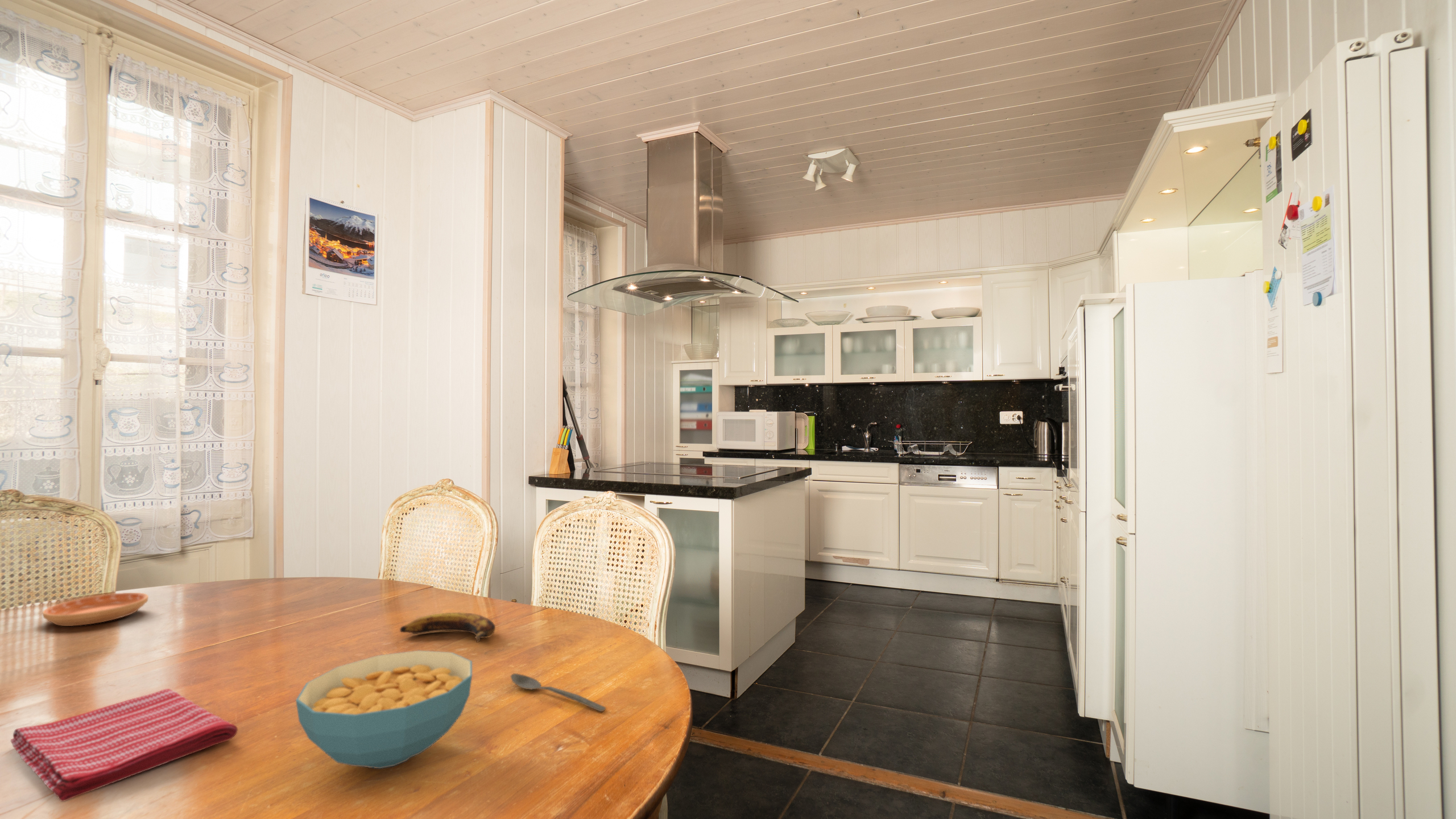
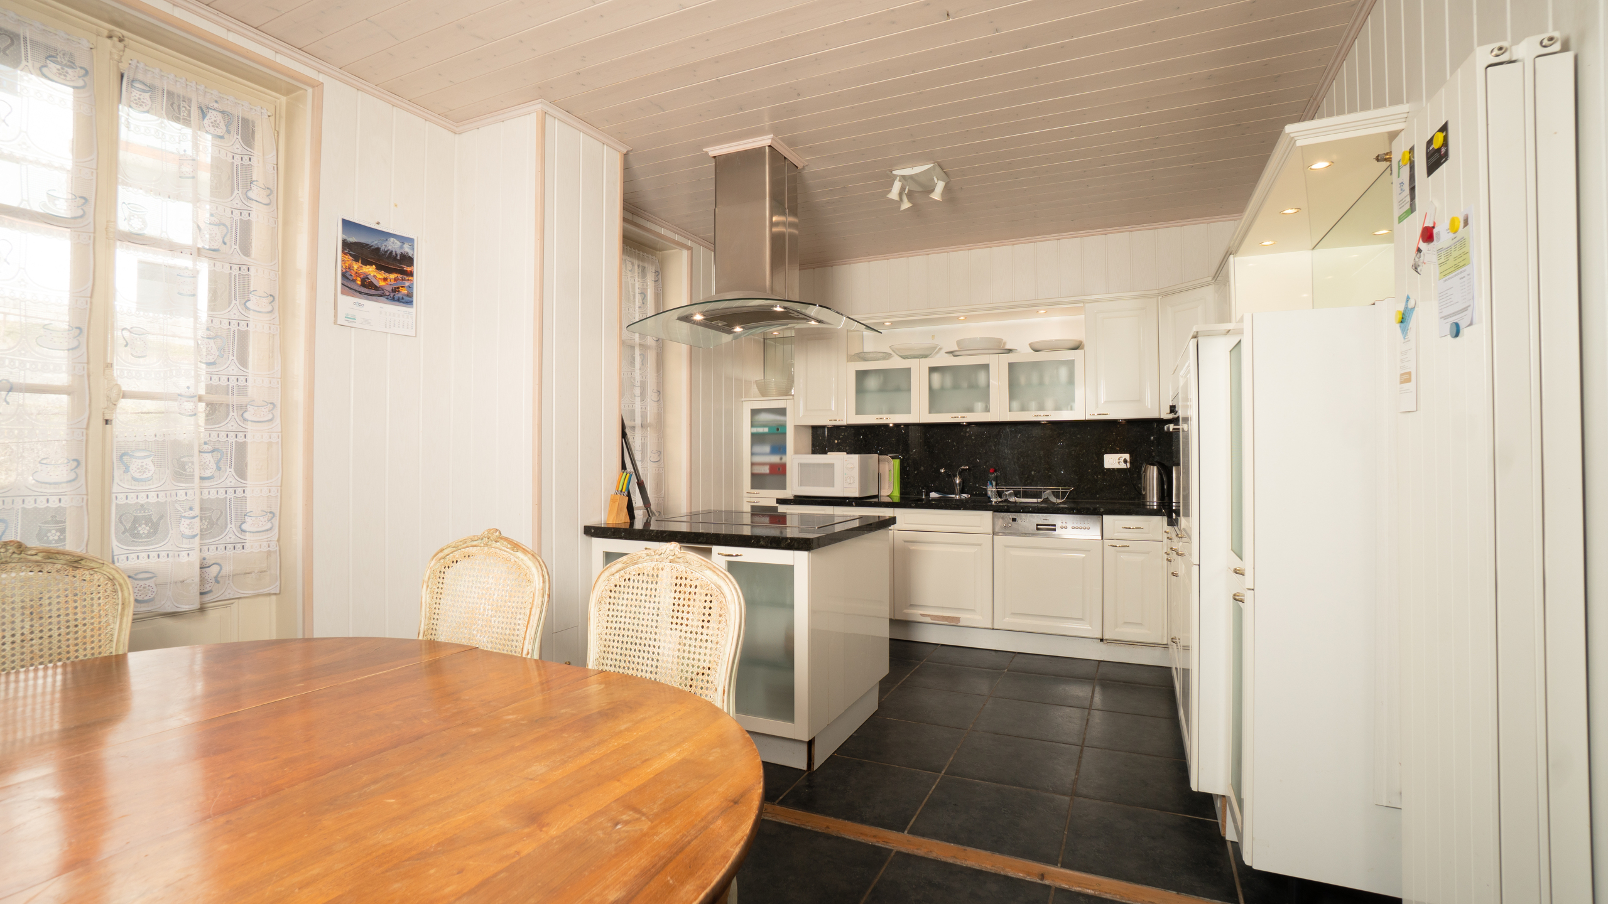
- cereal bowl (390, 717)
- saucer (97, 609)
- banana (451, 627)
- spoon (556, 691)
- dish towel (125, 733)
